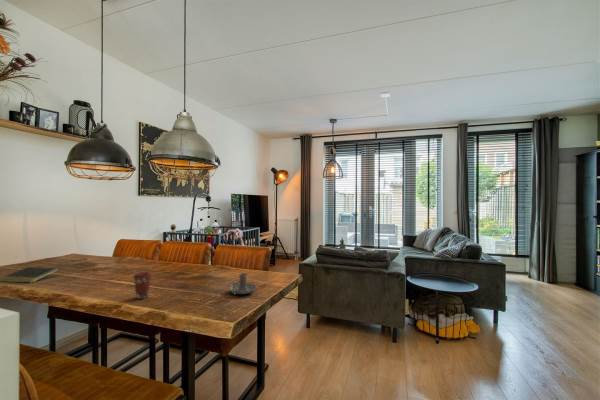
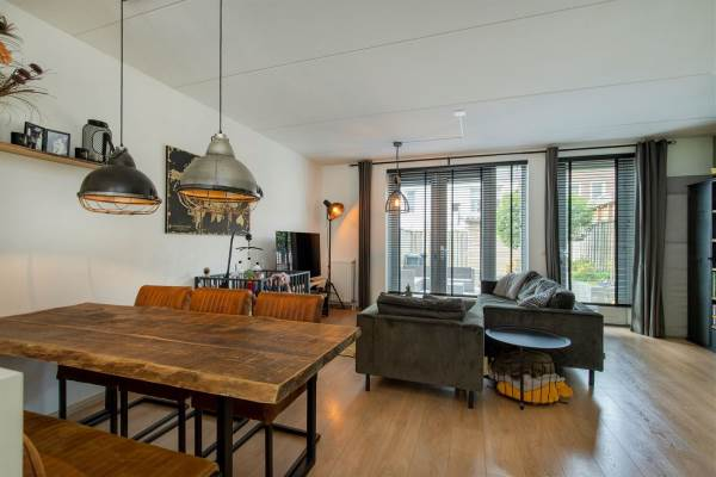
- coffee cup (142, 285)
- notepad (29, 274)
- candle holder (241, 284)
